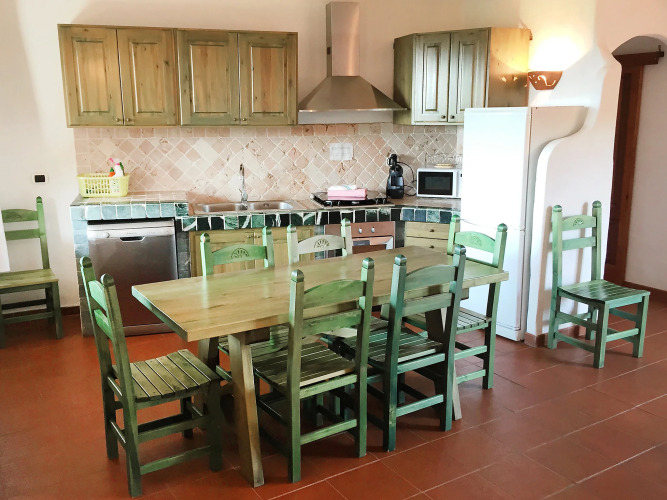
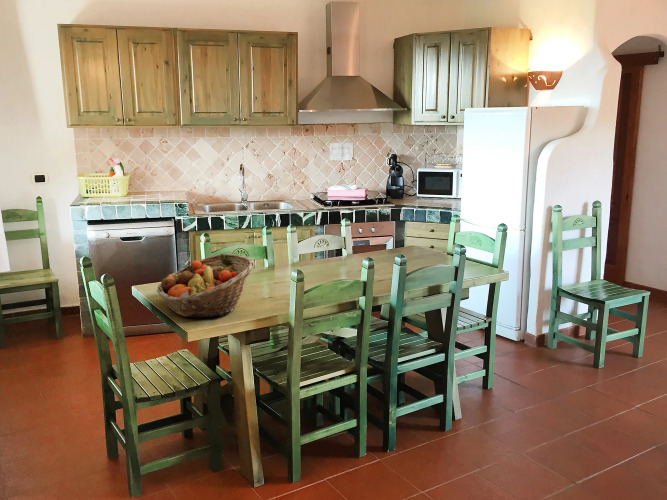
+ fruit basket (206, 284)
